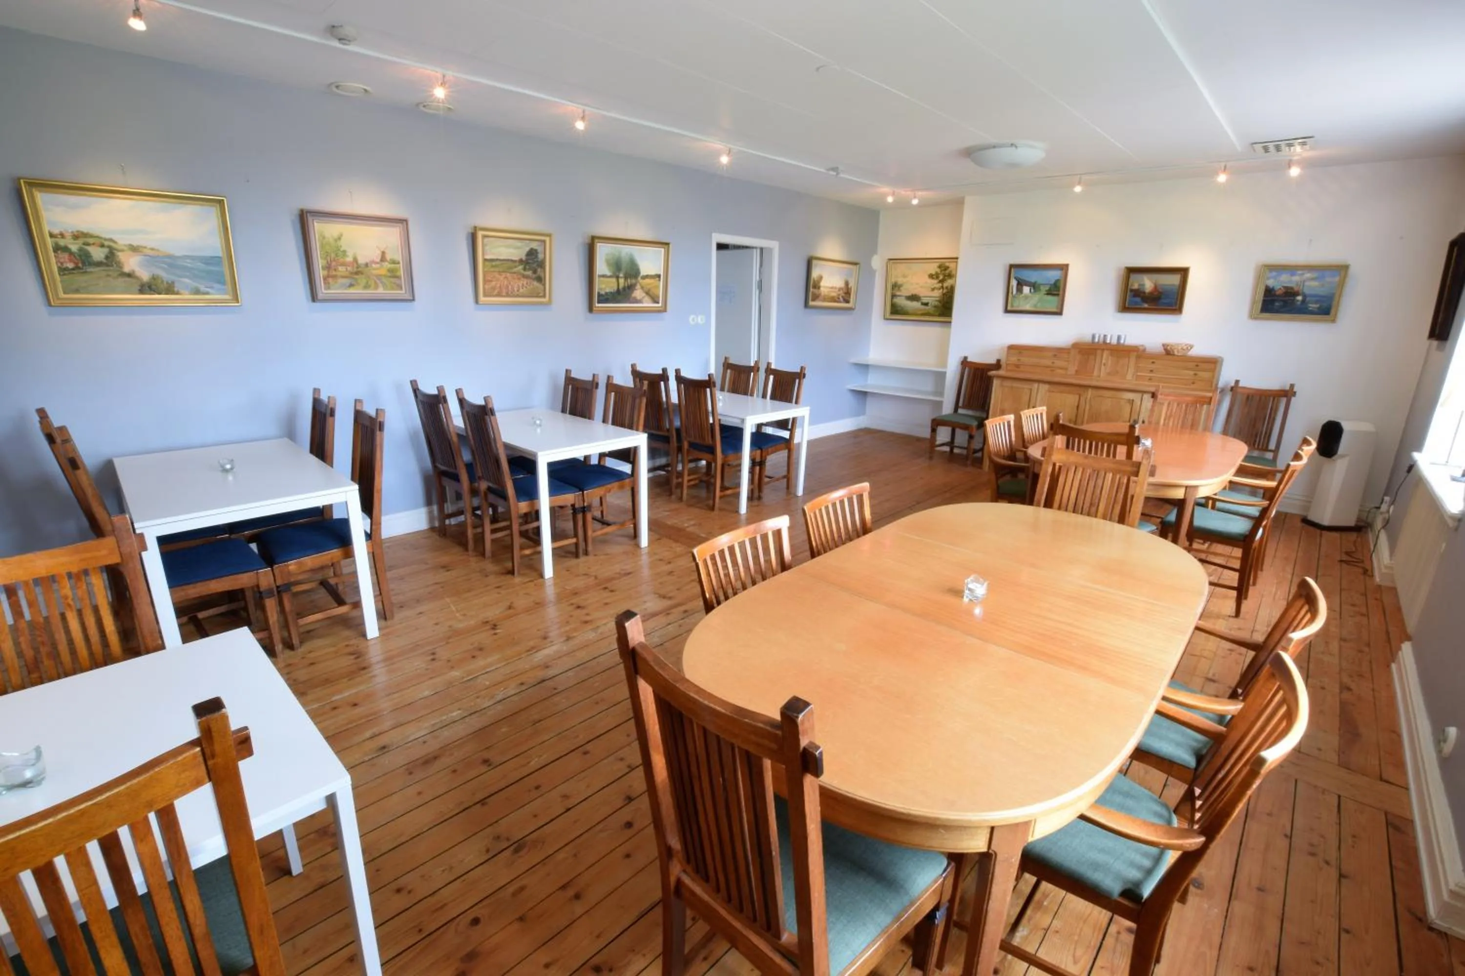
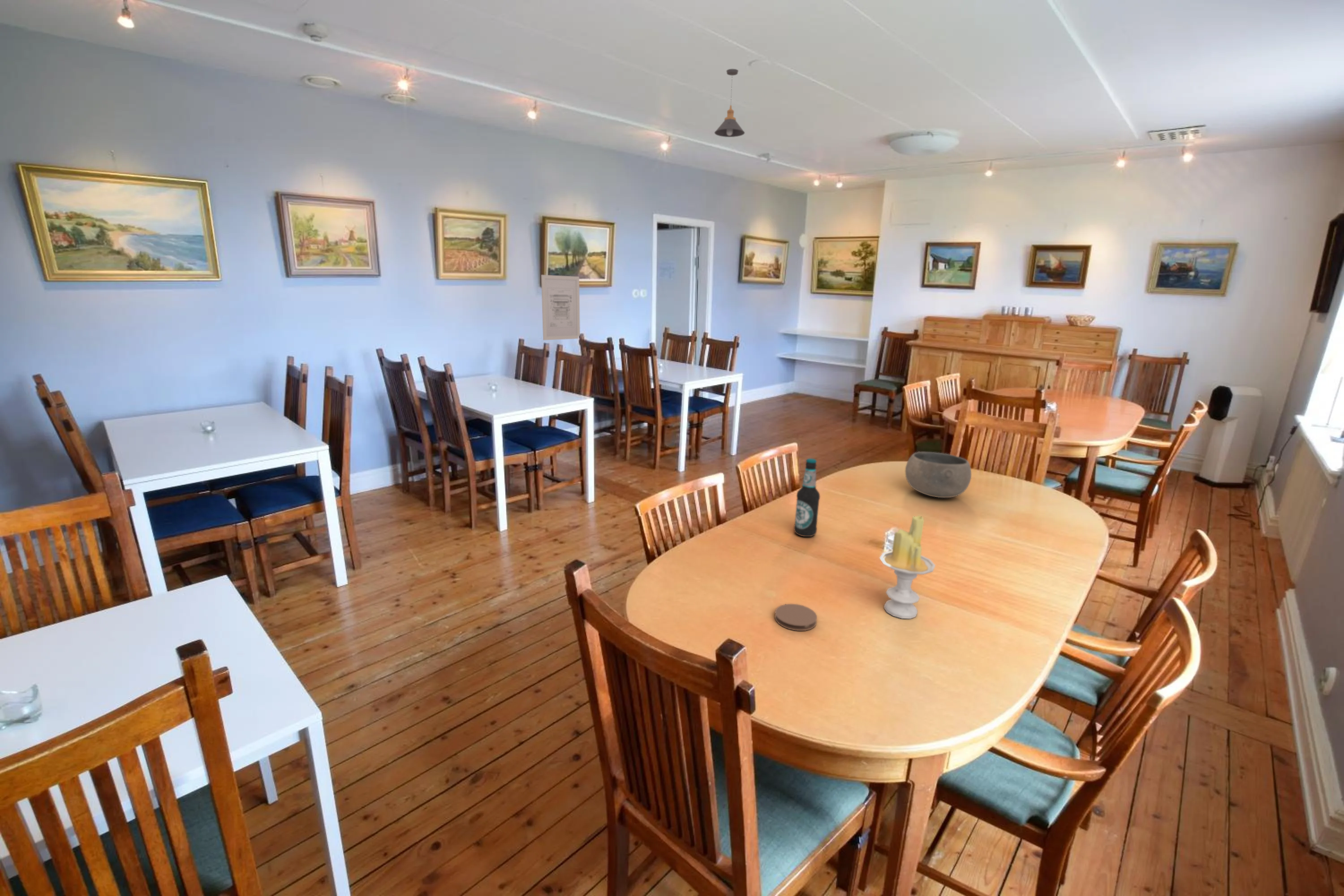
+ bowl (937, 476)
+ coaster (796, 616)
+ bottle (808, 497)
+ pendant light (731, 103)
+ wall art (561, 308)
+ candle (907, 564)
